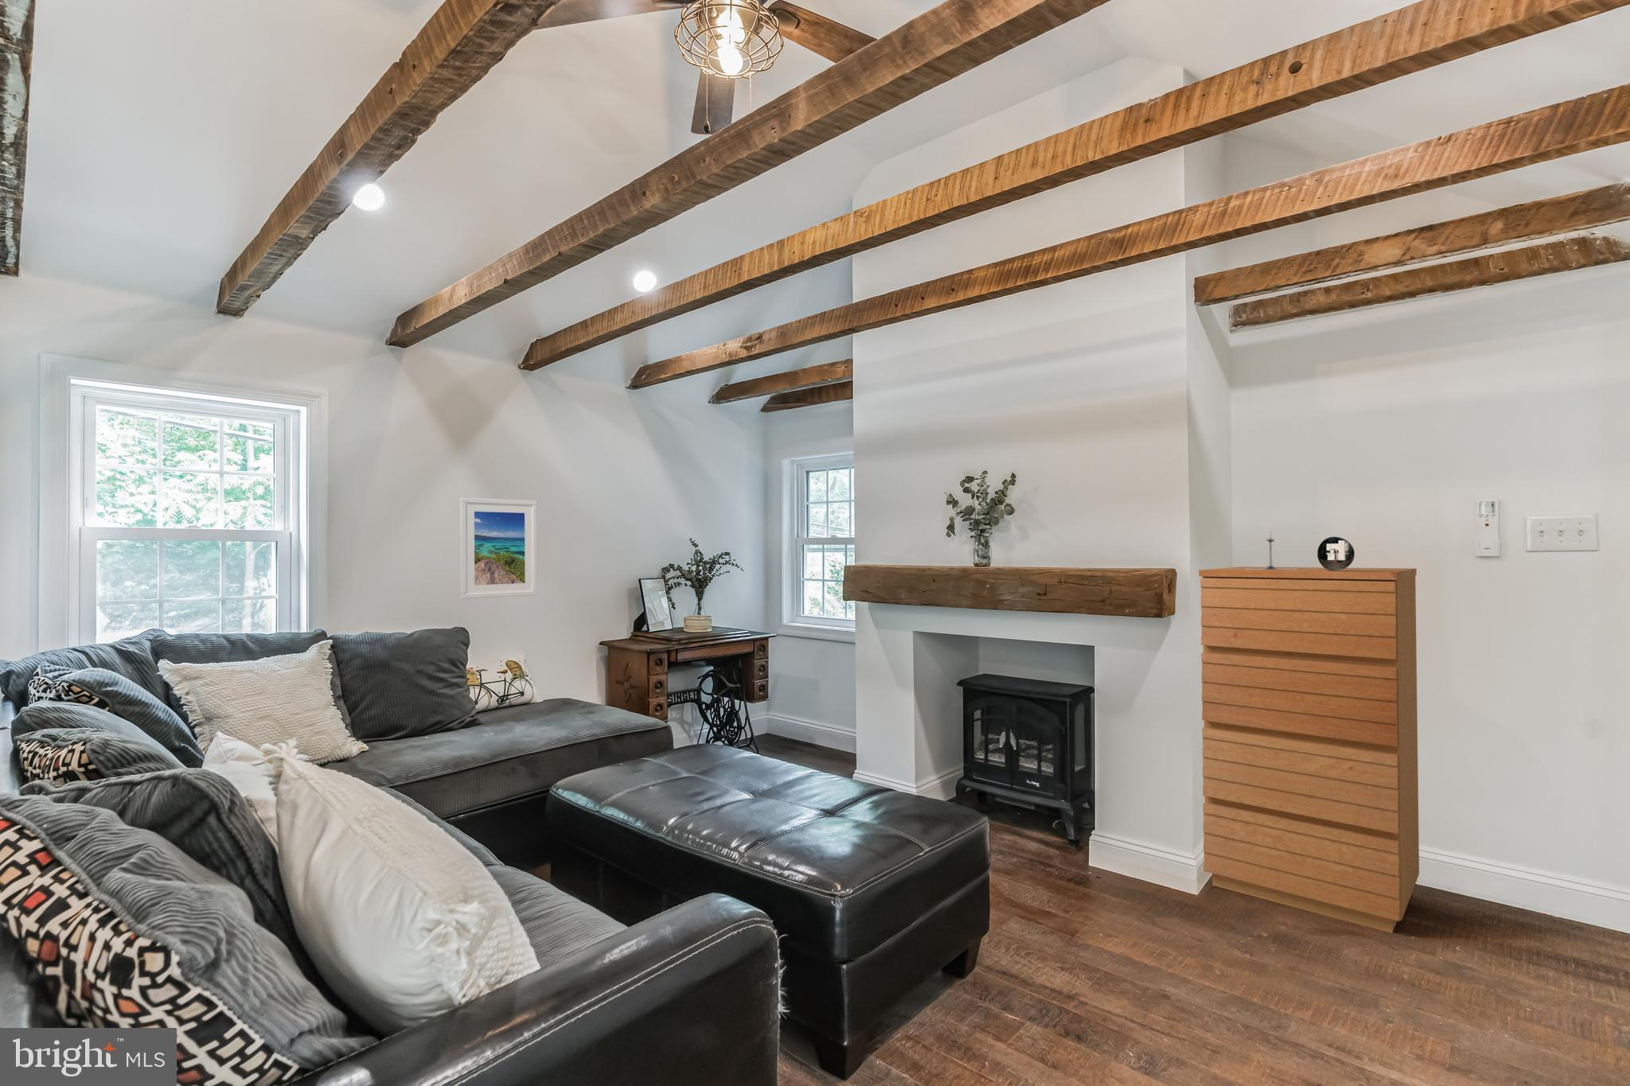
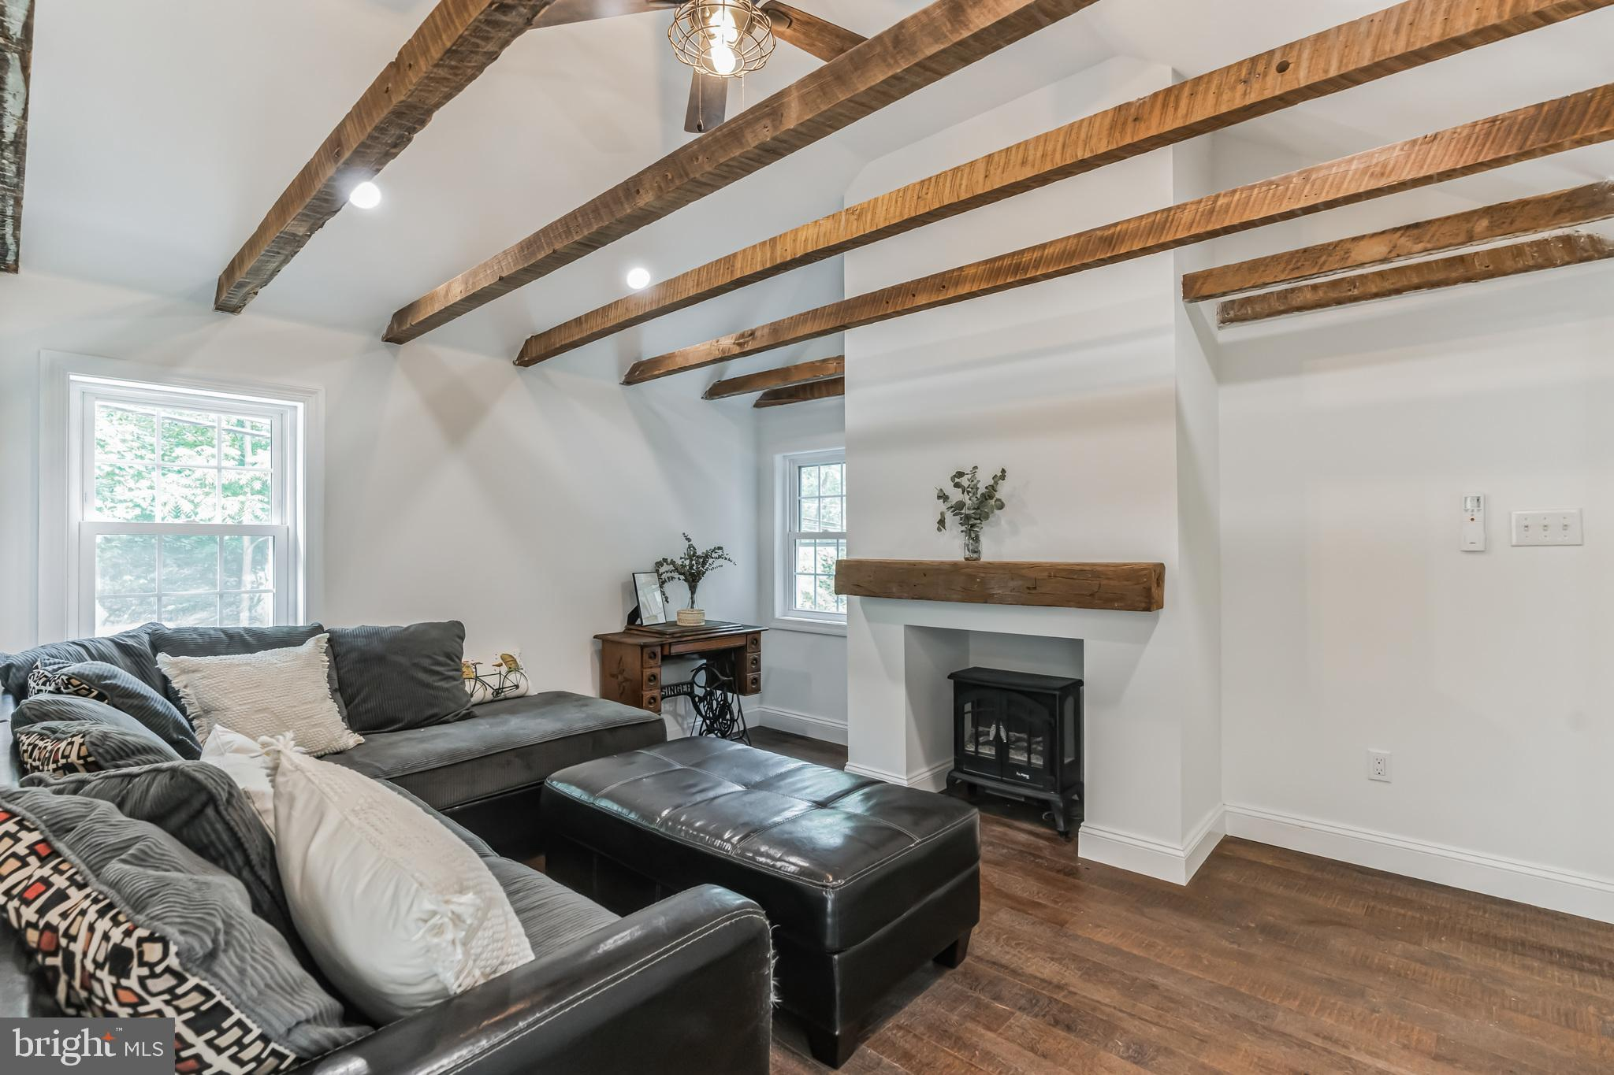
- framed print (499, 548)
- decorative egg (1334, 553)
- dresser (1309, 727)
- candle (1270, 549)
